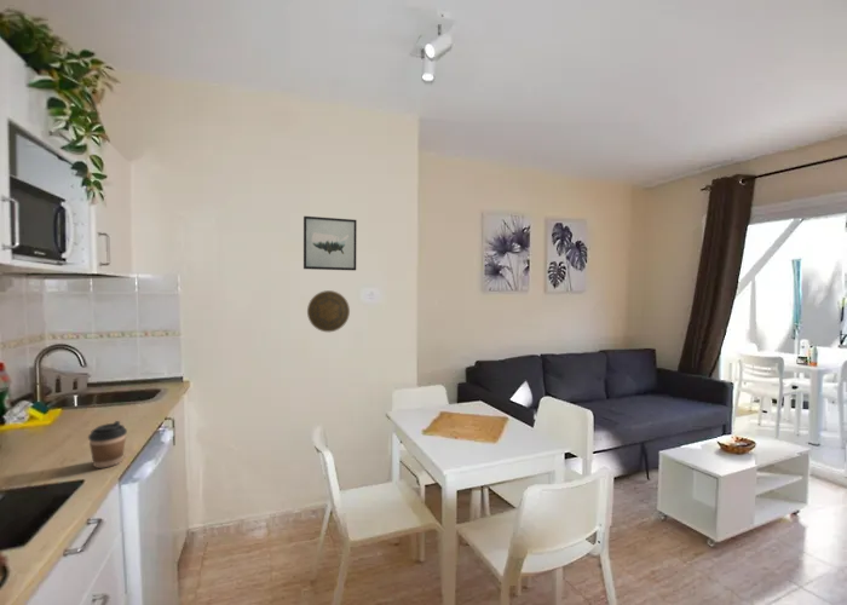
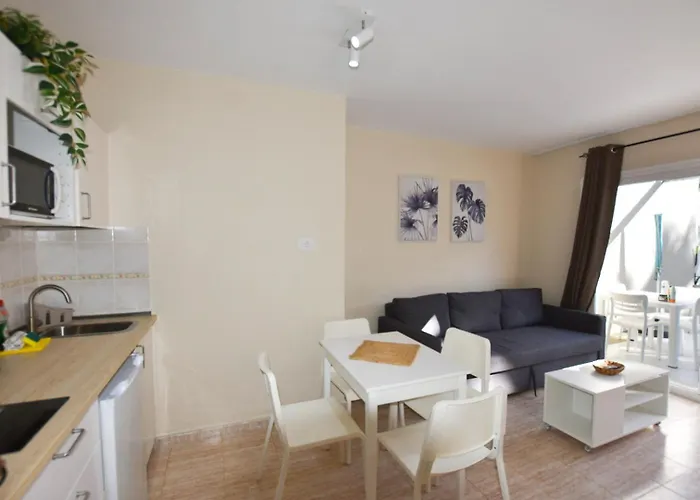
- wall art (330, 243)
- coffee cup (108, 443)
- decorative plate (328, 311)
